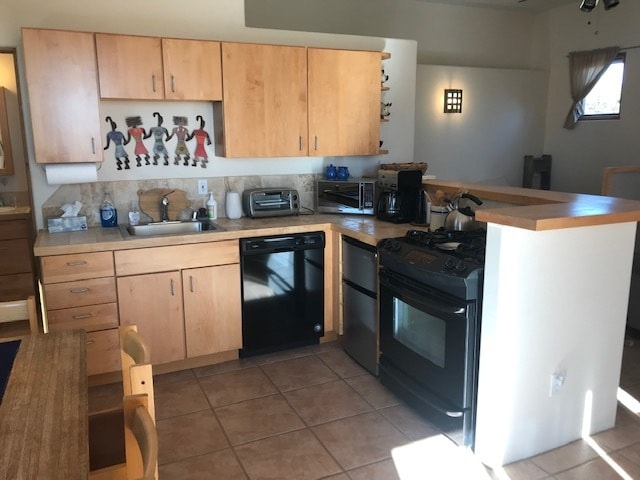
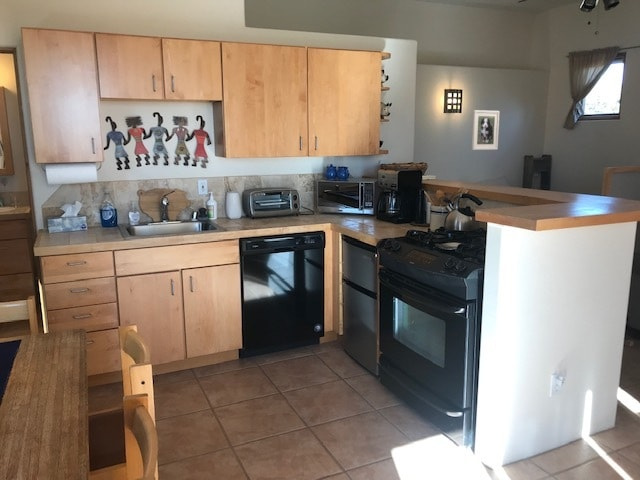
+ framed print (485, 130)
